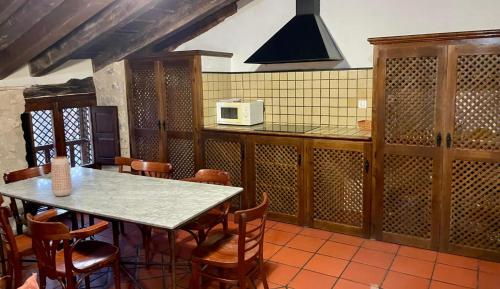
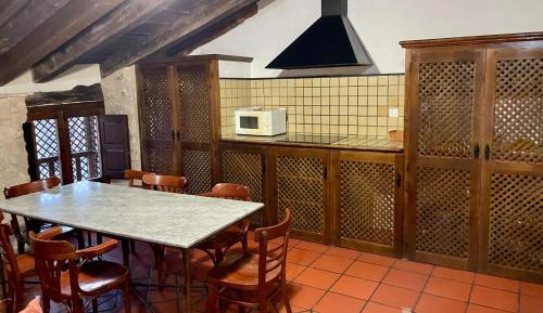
- planter (61, 176)
